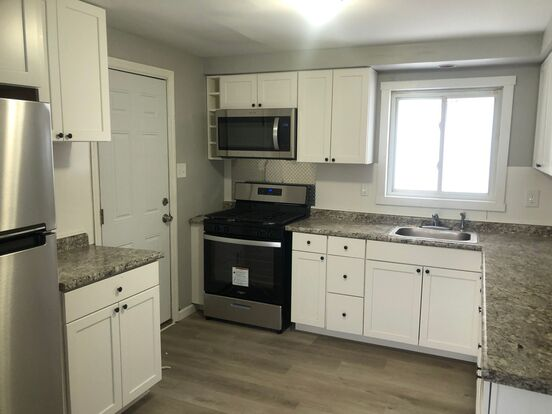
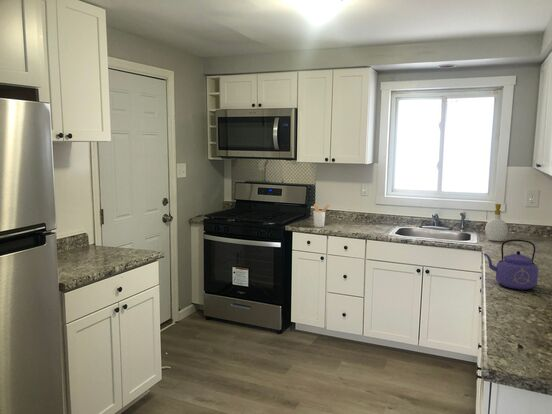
+ utensil holder (321, 215)
+ soap bottle (496, 222)
+ kettle (510, 262)
